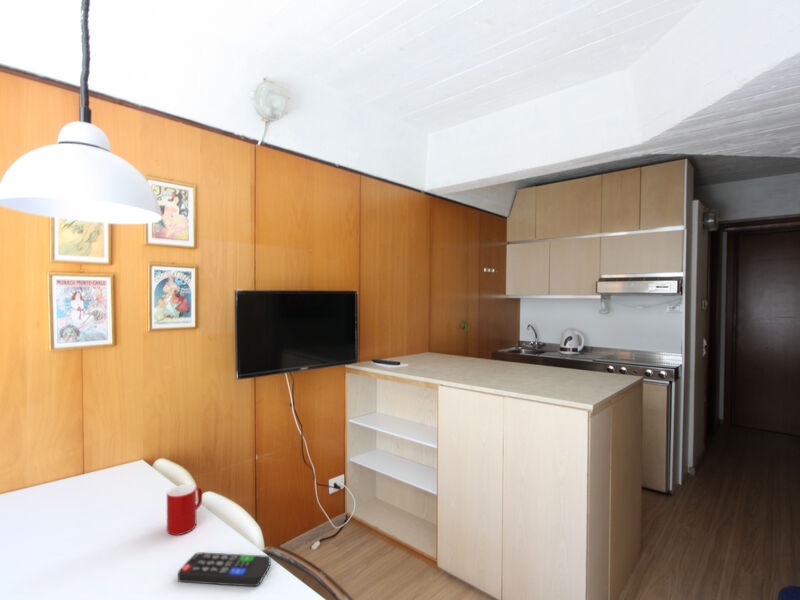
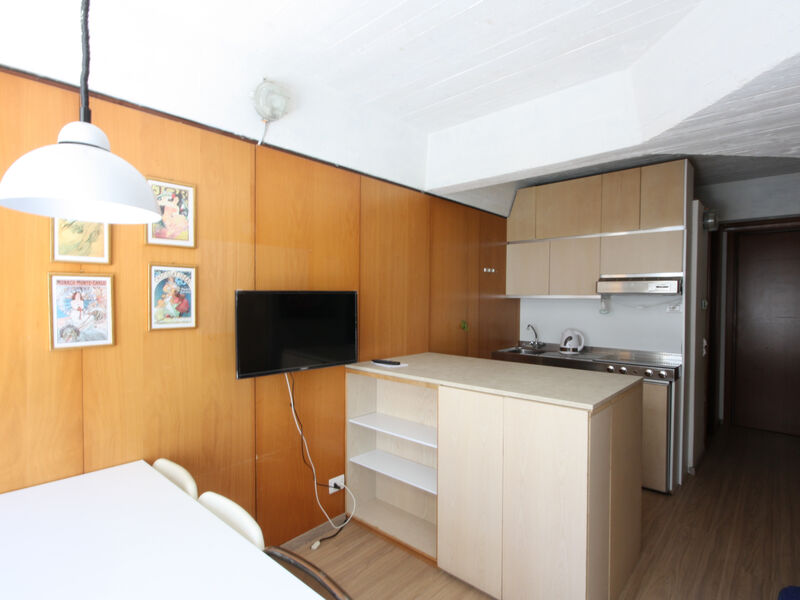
- remote control (225, 567)
- cup (187, 506)
